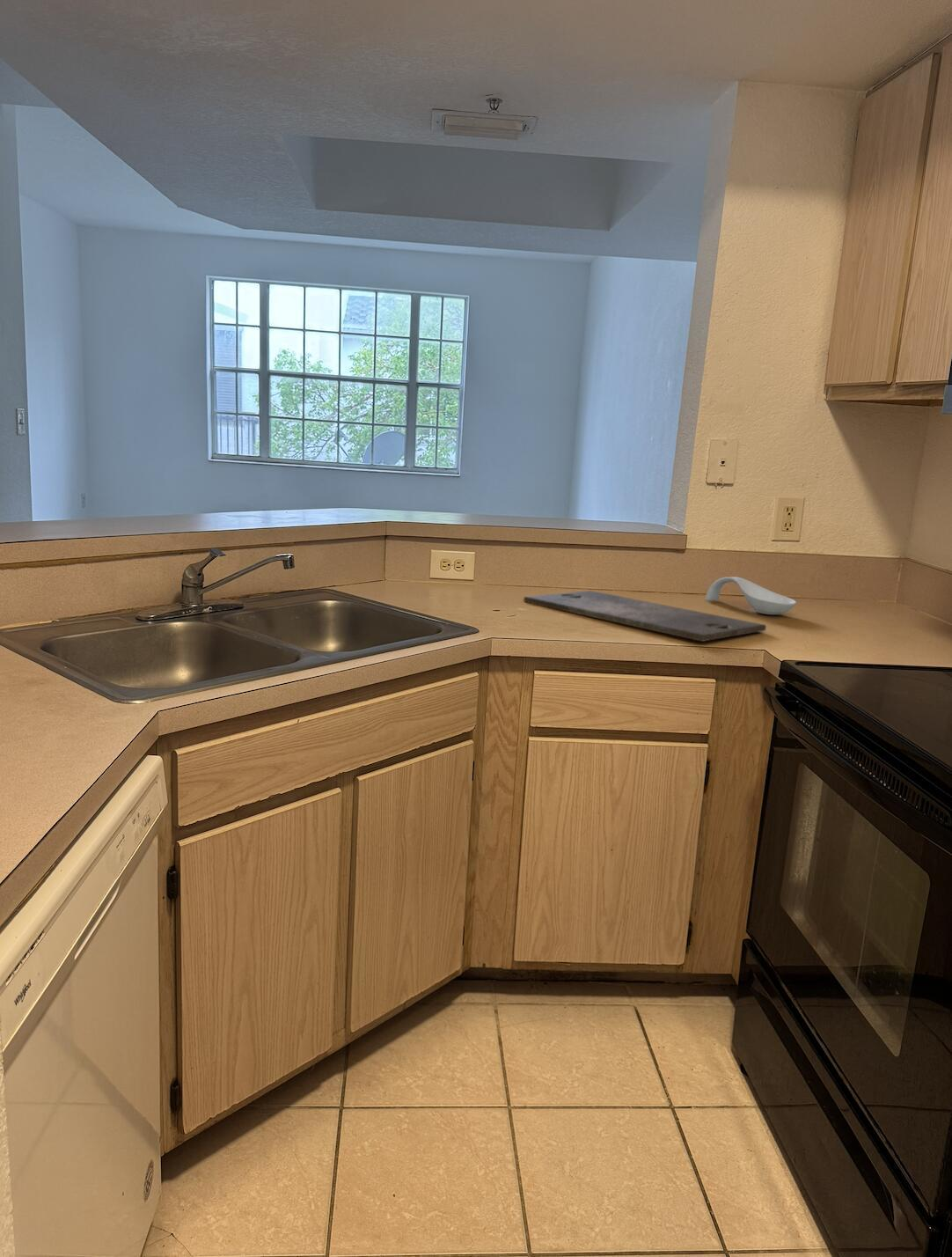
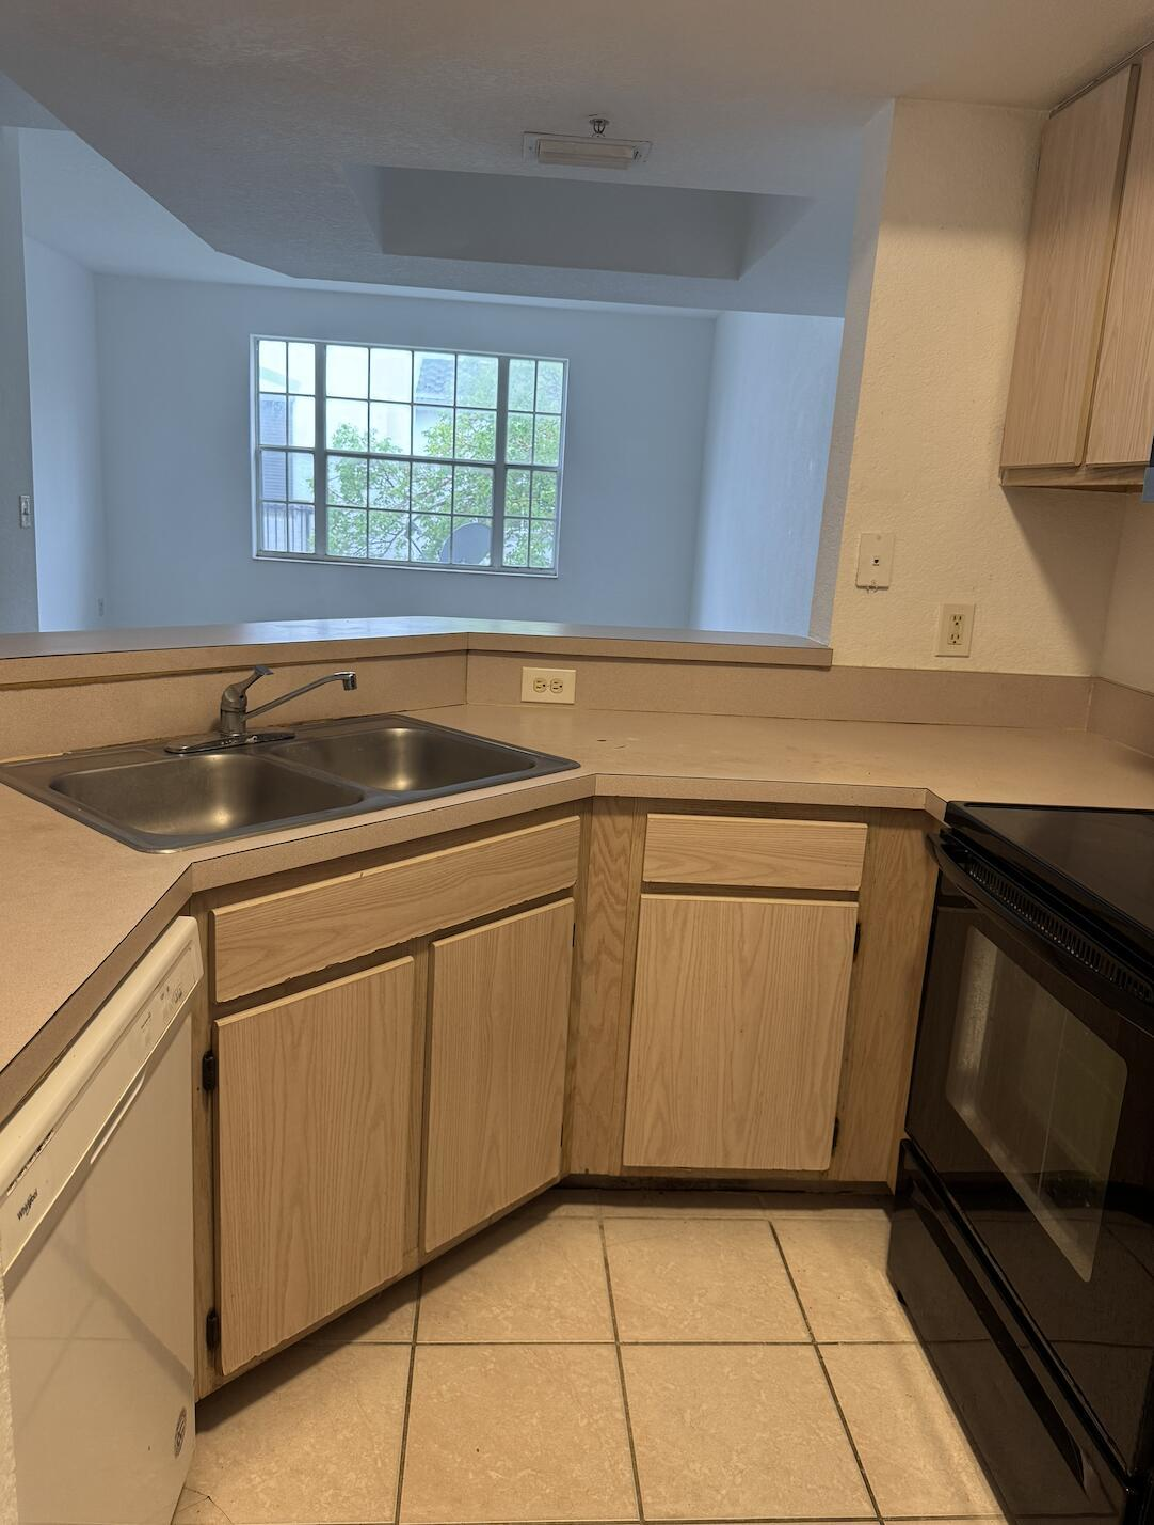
- cutting board (639, 613)
- spoon rest (750, 594)
